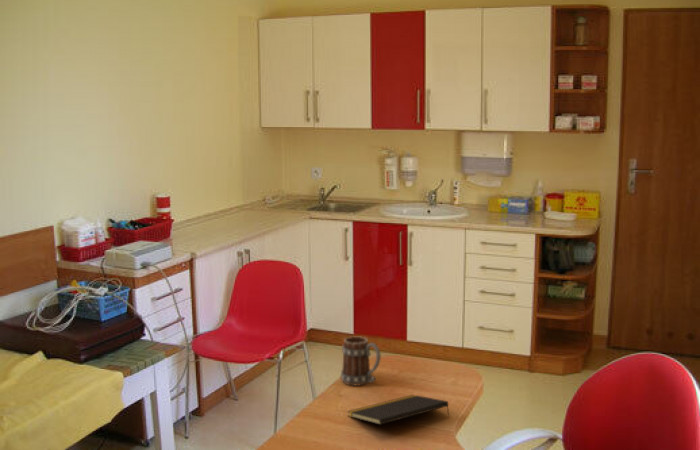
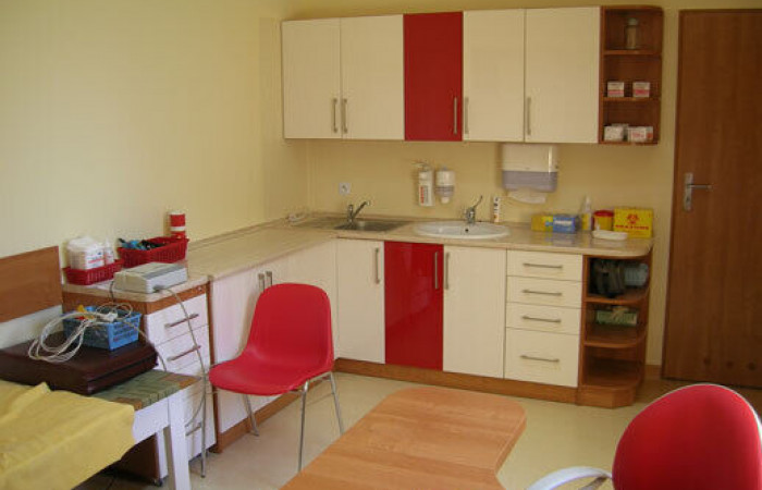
- mug (361, 361)
- notepad (397, 408)
